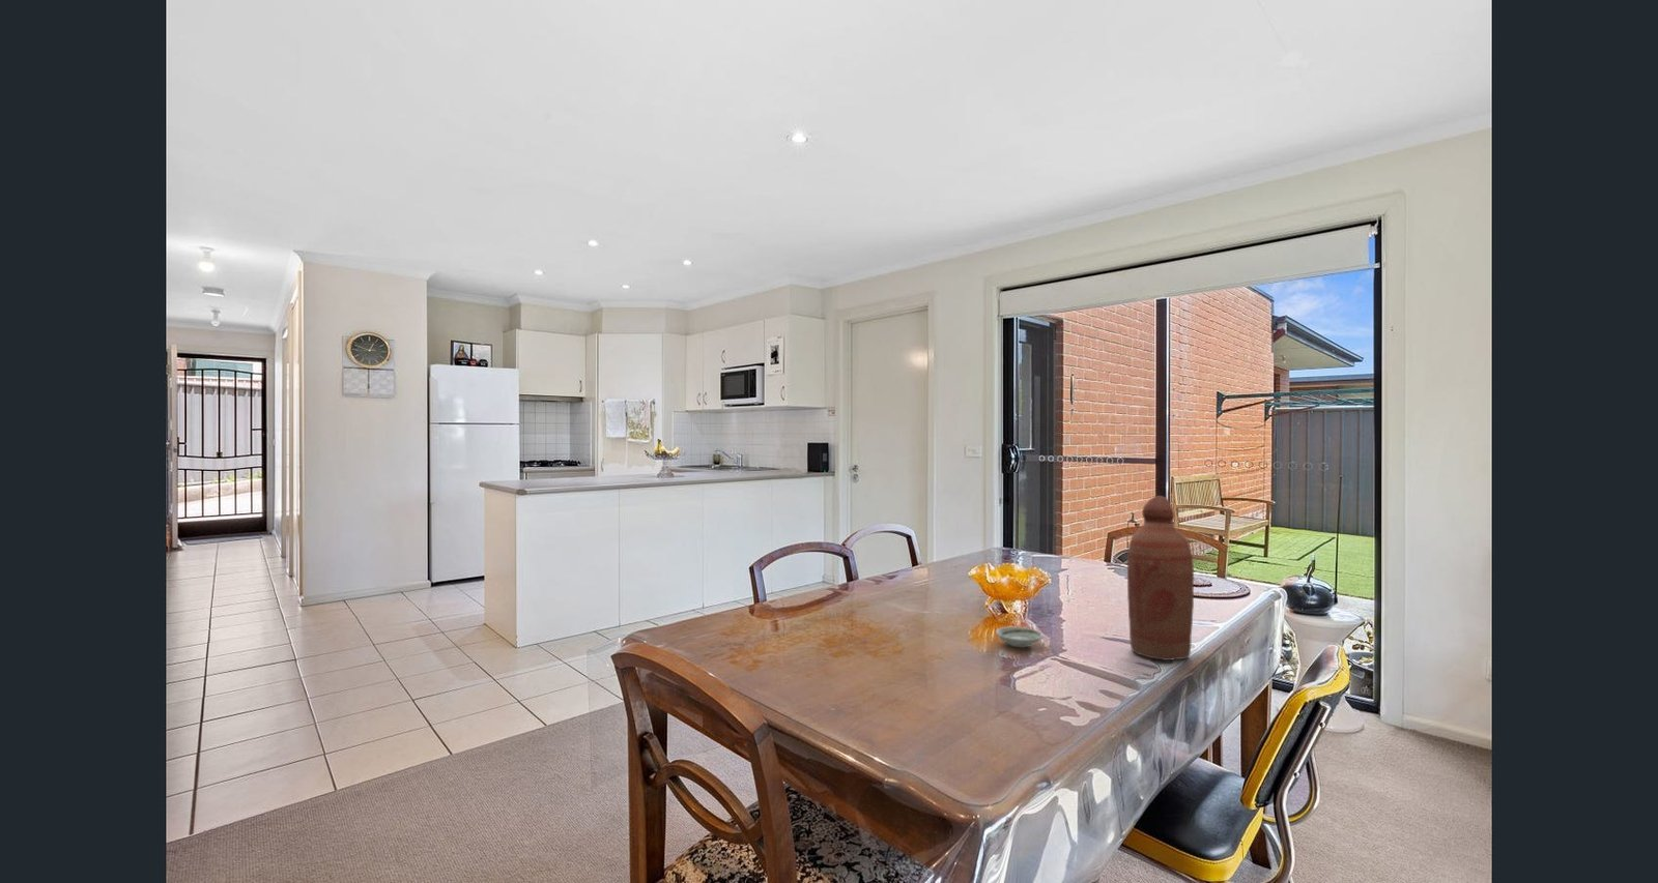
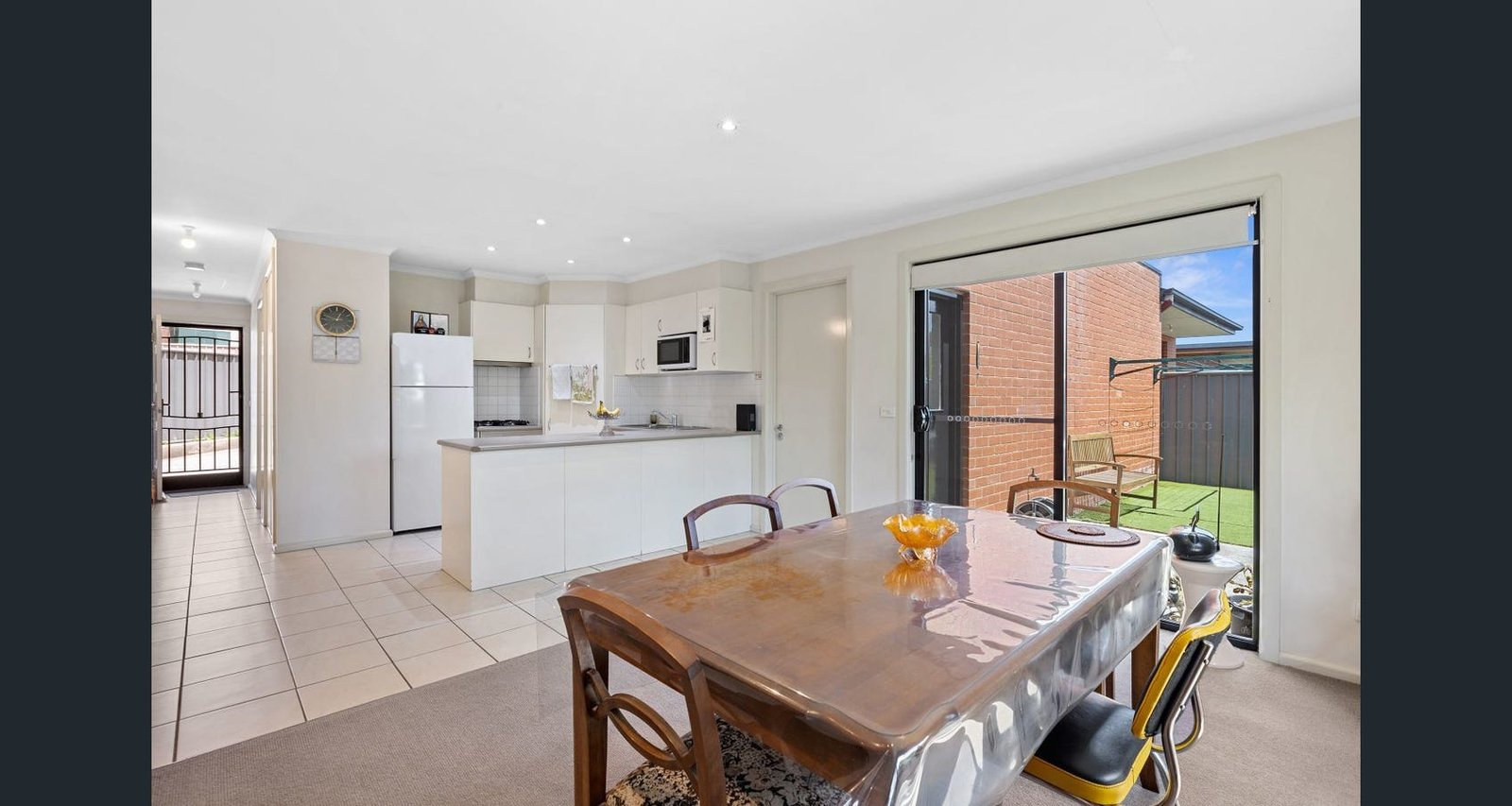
- saucer (1019, 638)
- bottle (1159, 573)
